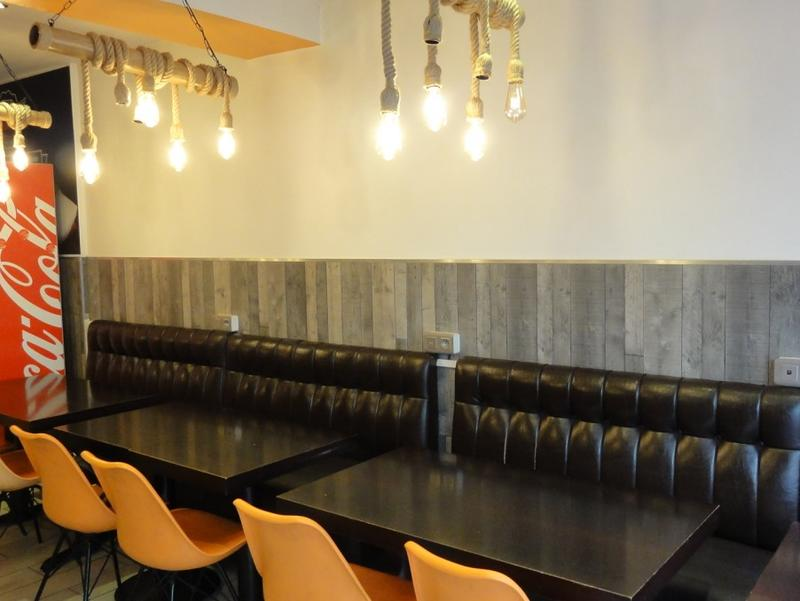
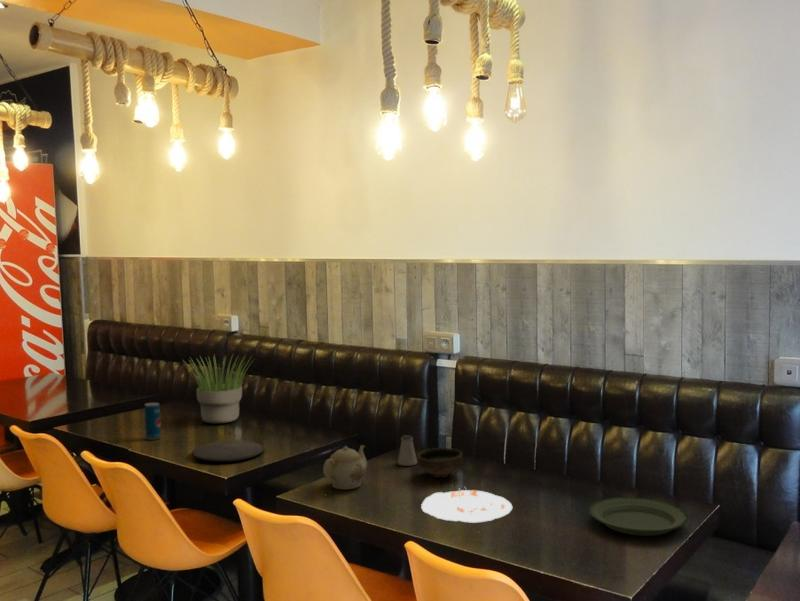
+ potted plant (220, 389)
+ beverage can (152, 421)
+ saltshaker (407, 449)
+ plate (466, 496)
+ teapot (344, 466)
+ plate (637, 518)
+ plate (228, 450)
+ bowl (440, 464)
